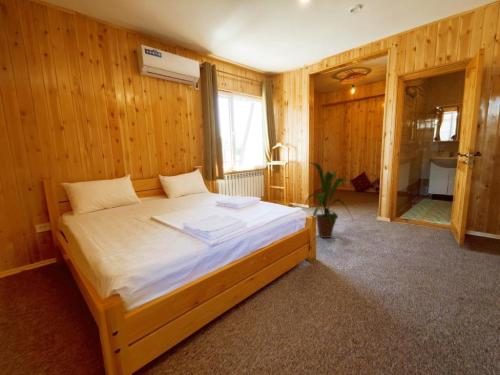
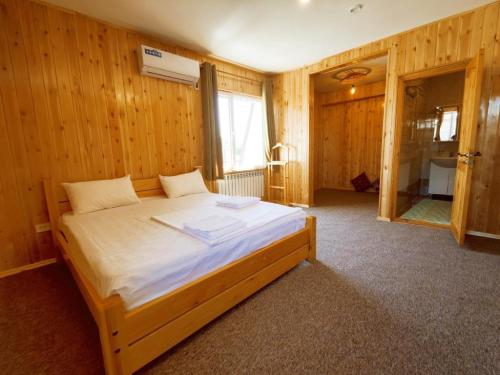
- house plant (331, 198)
